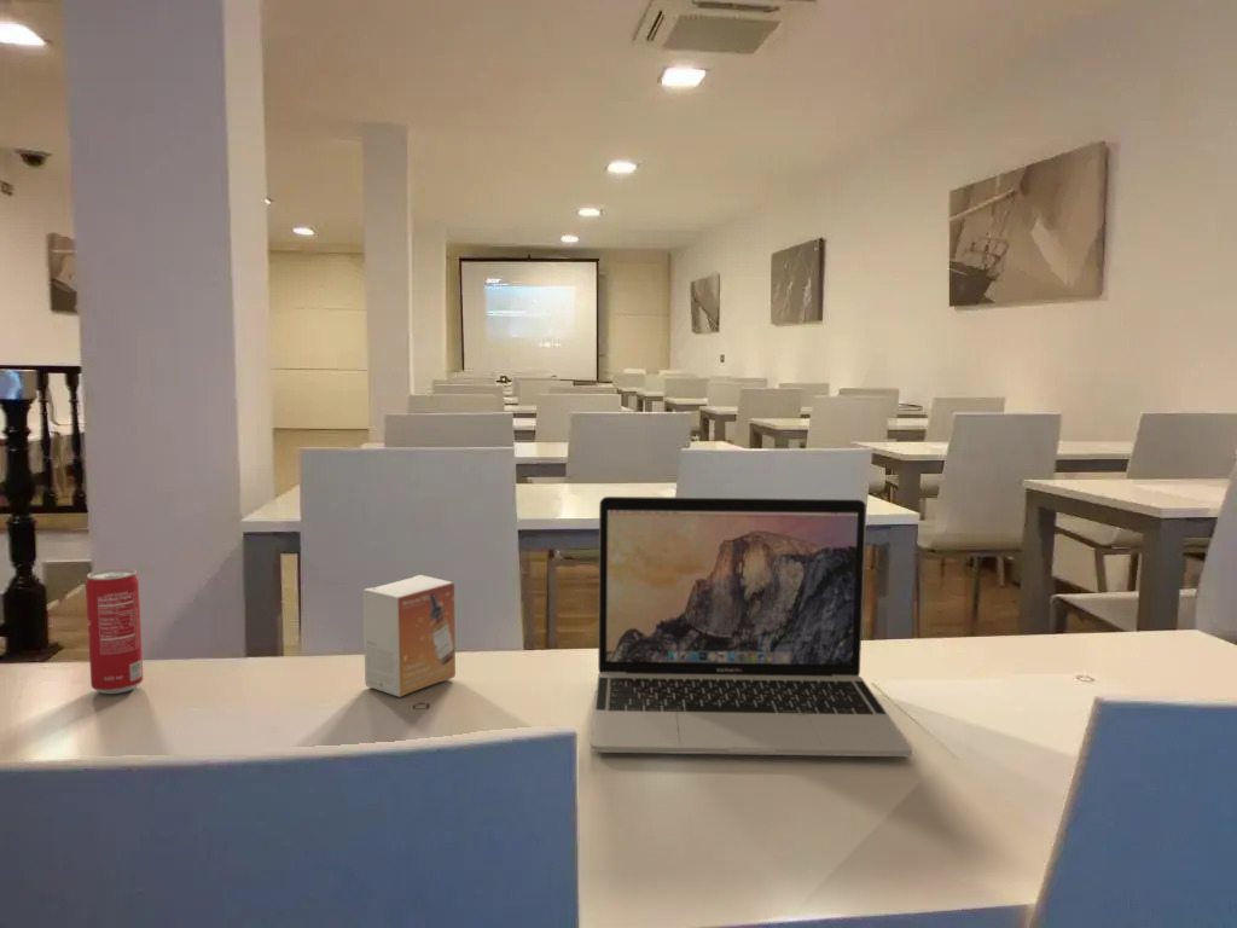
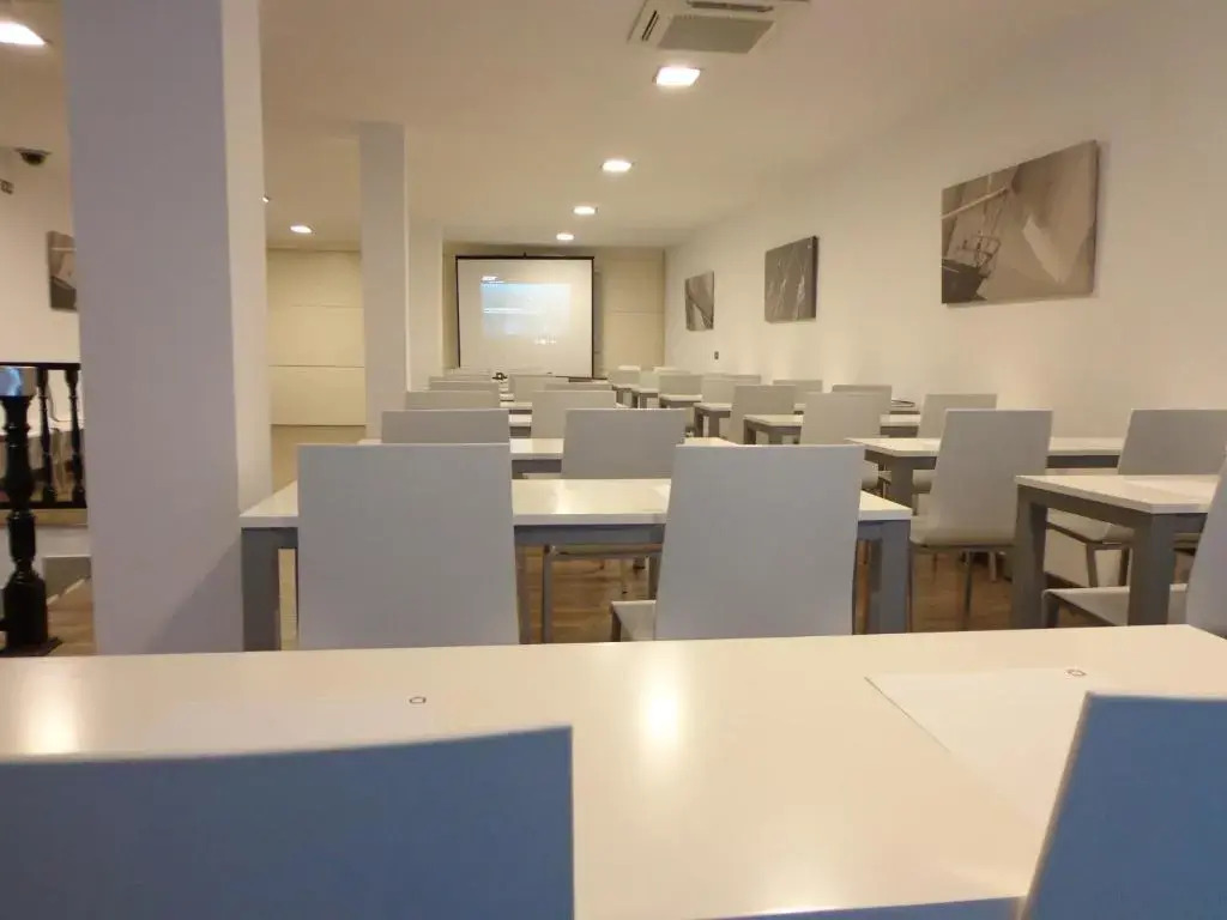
- small box (410, 633)
- beverage can (115, 631)
- laptop (741, 615)
